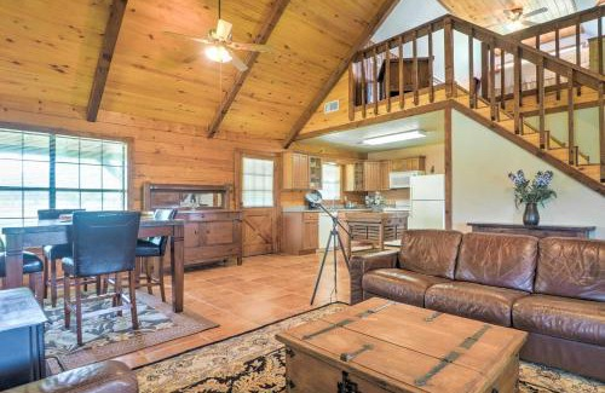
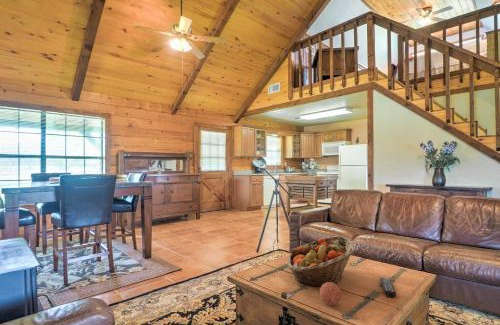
+ decorative ball (330, 293)
+ remote control (387, 286)
+ fruit basket (320, 258)
